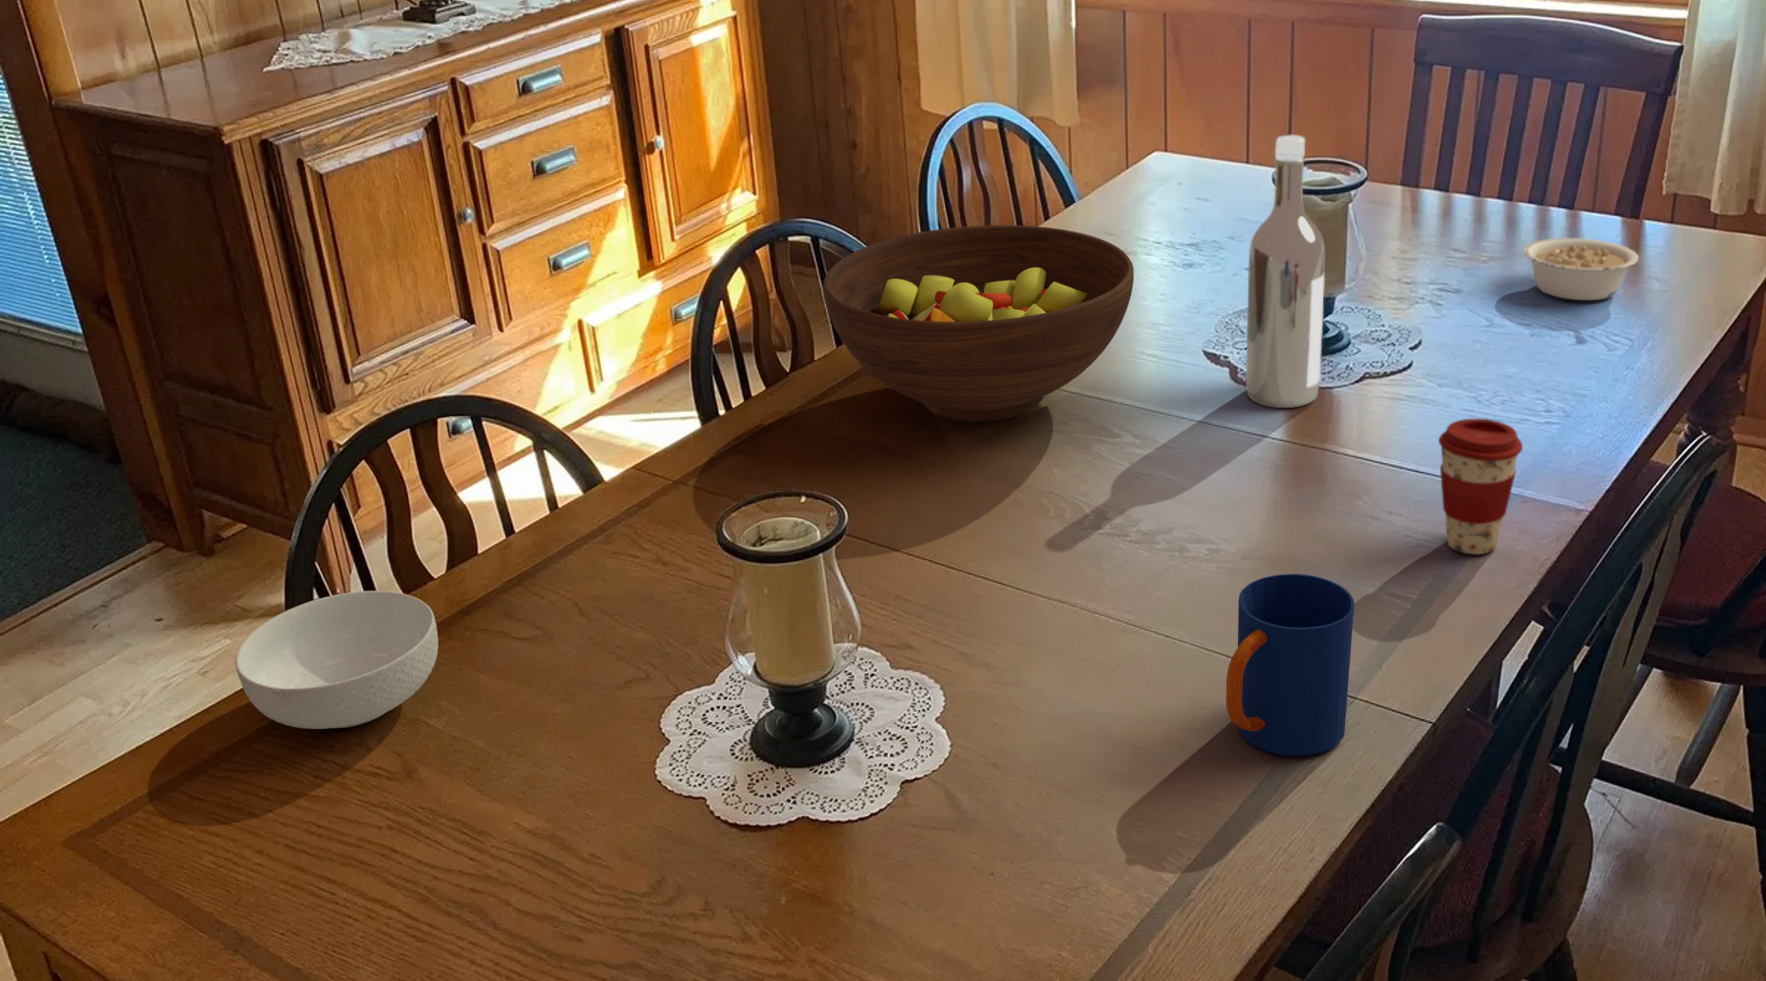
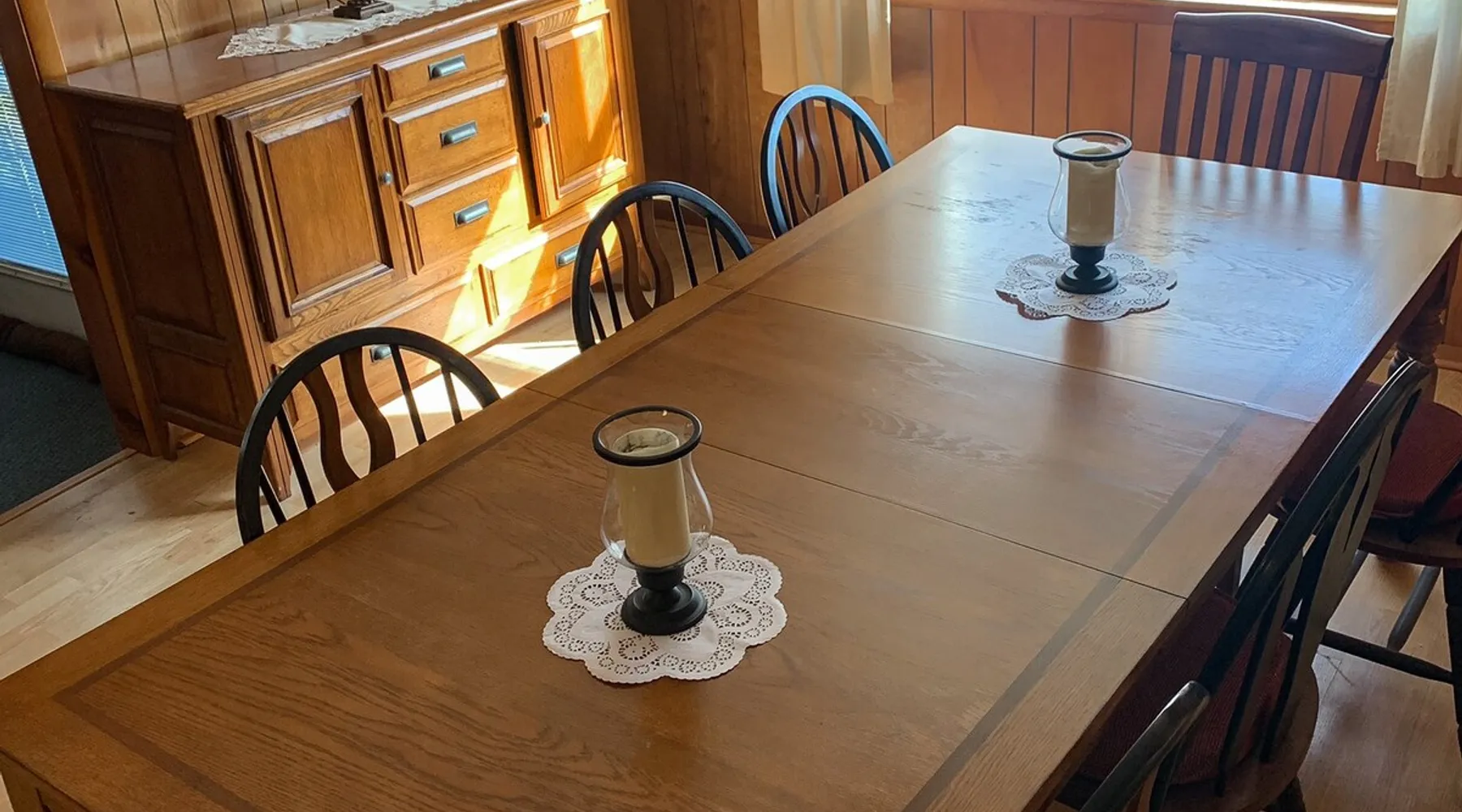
- fruit bowl (980, 337)
- wine bottle (1286, 271)
- legume (1582, 268)
- mug (1278, 675)
- cereal bowl (343, 671)
- coffee cup (1476, 488)
